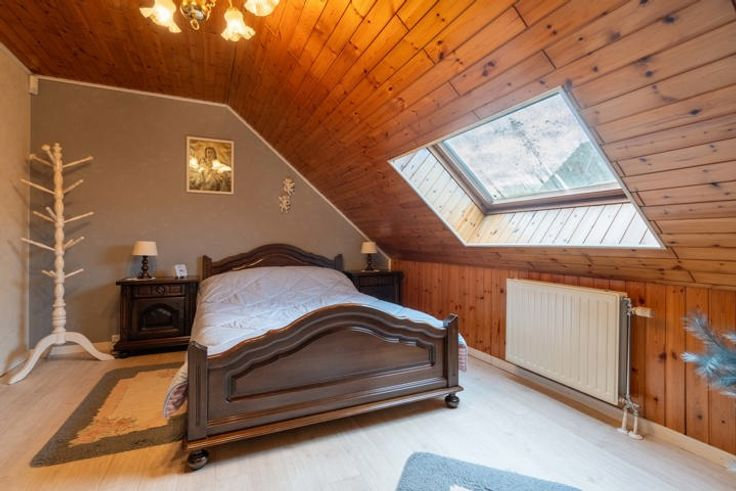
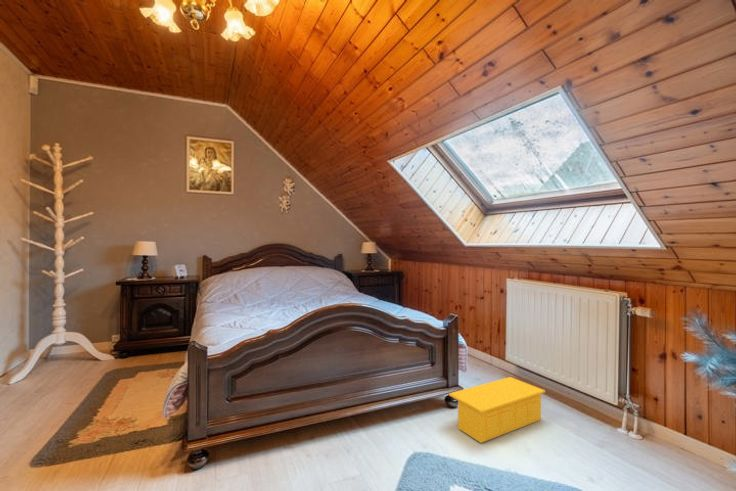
+ storage bin (497, 407)
